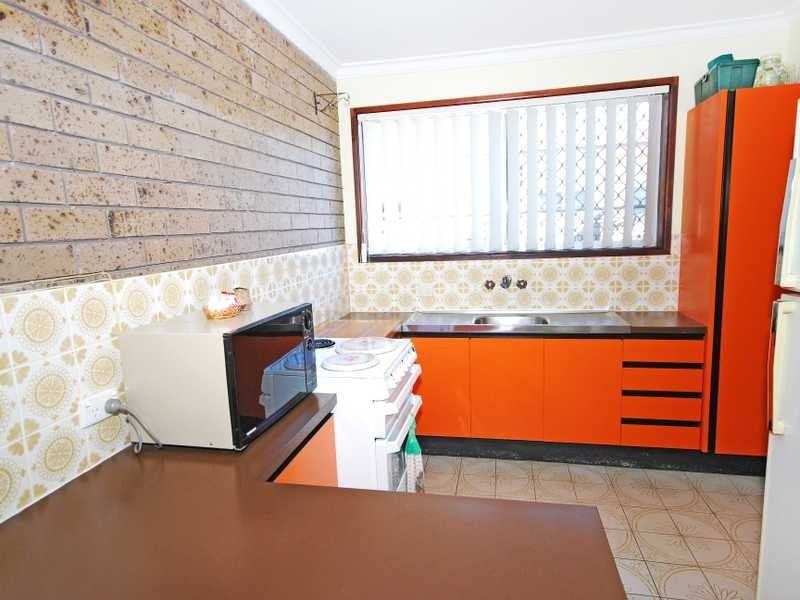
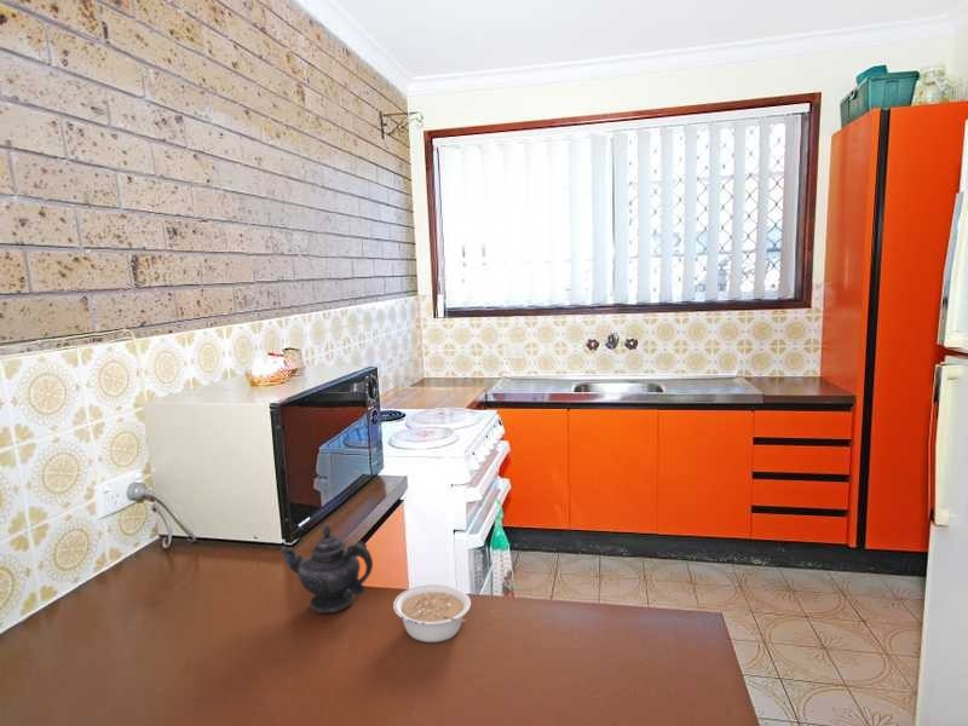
+ legume (434, 612)
+ teapot (324, 563)
